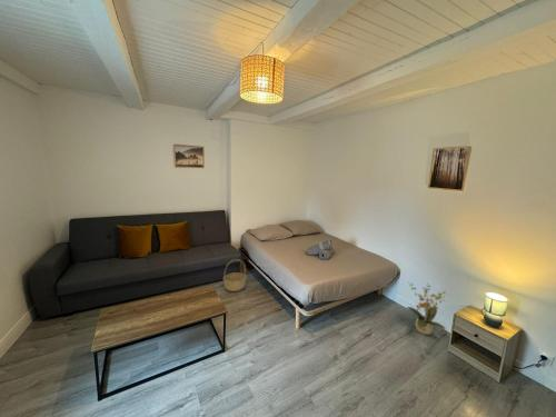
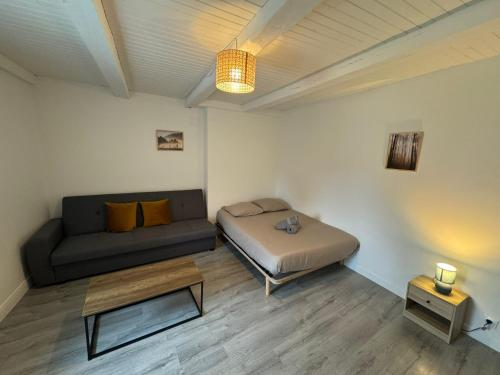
- basket (235, 274)
- potted plant (425, 308)
